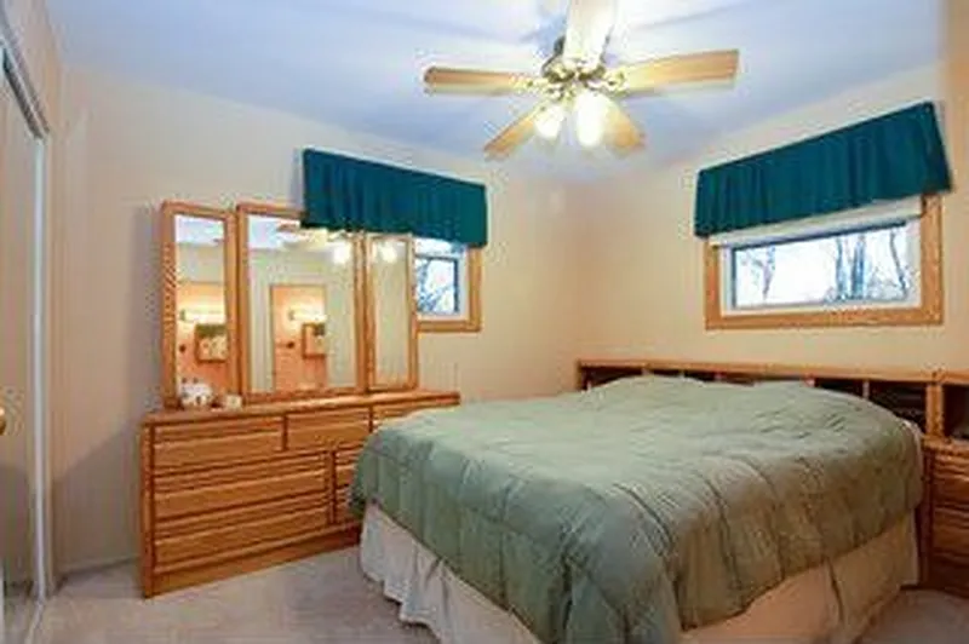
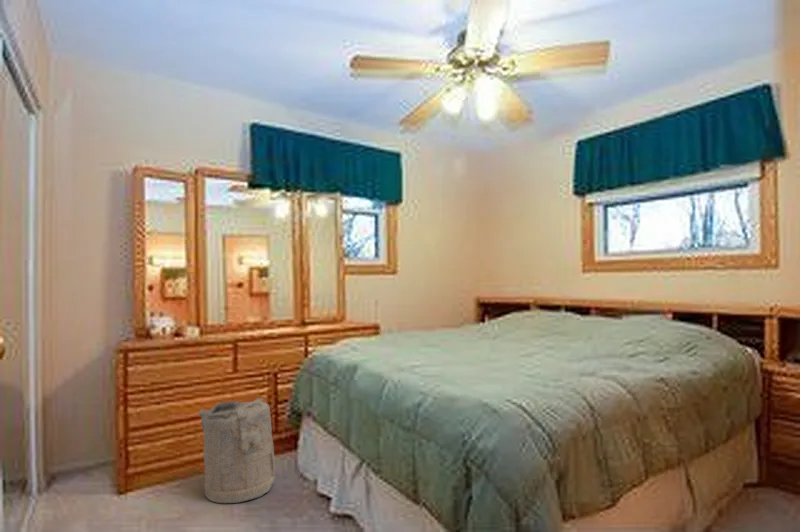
+ laundry hamper (241, 444)
